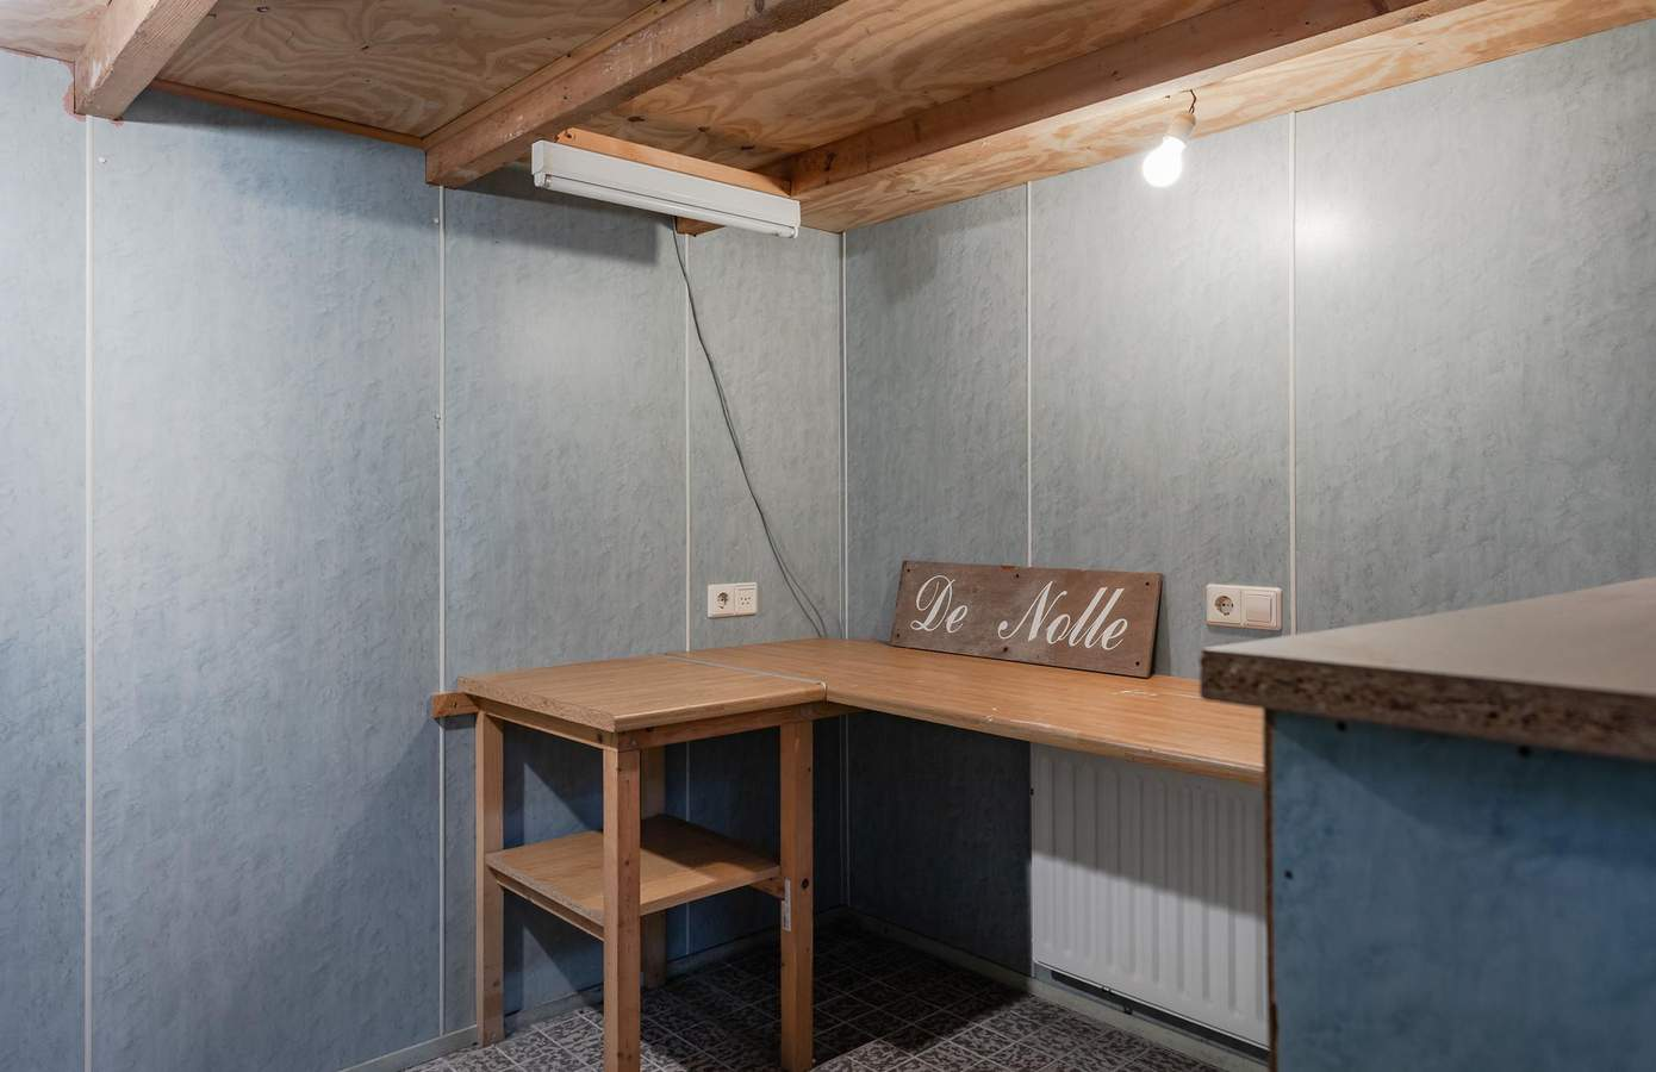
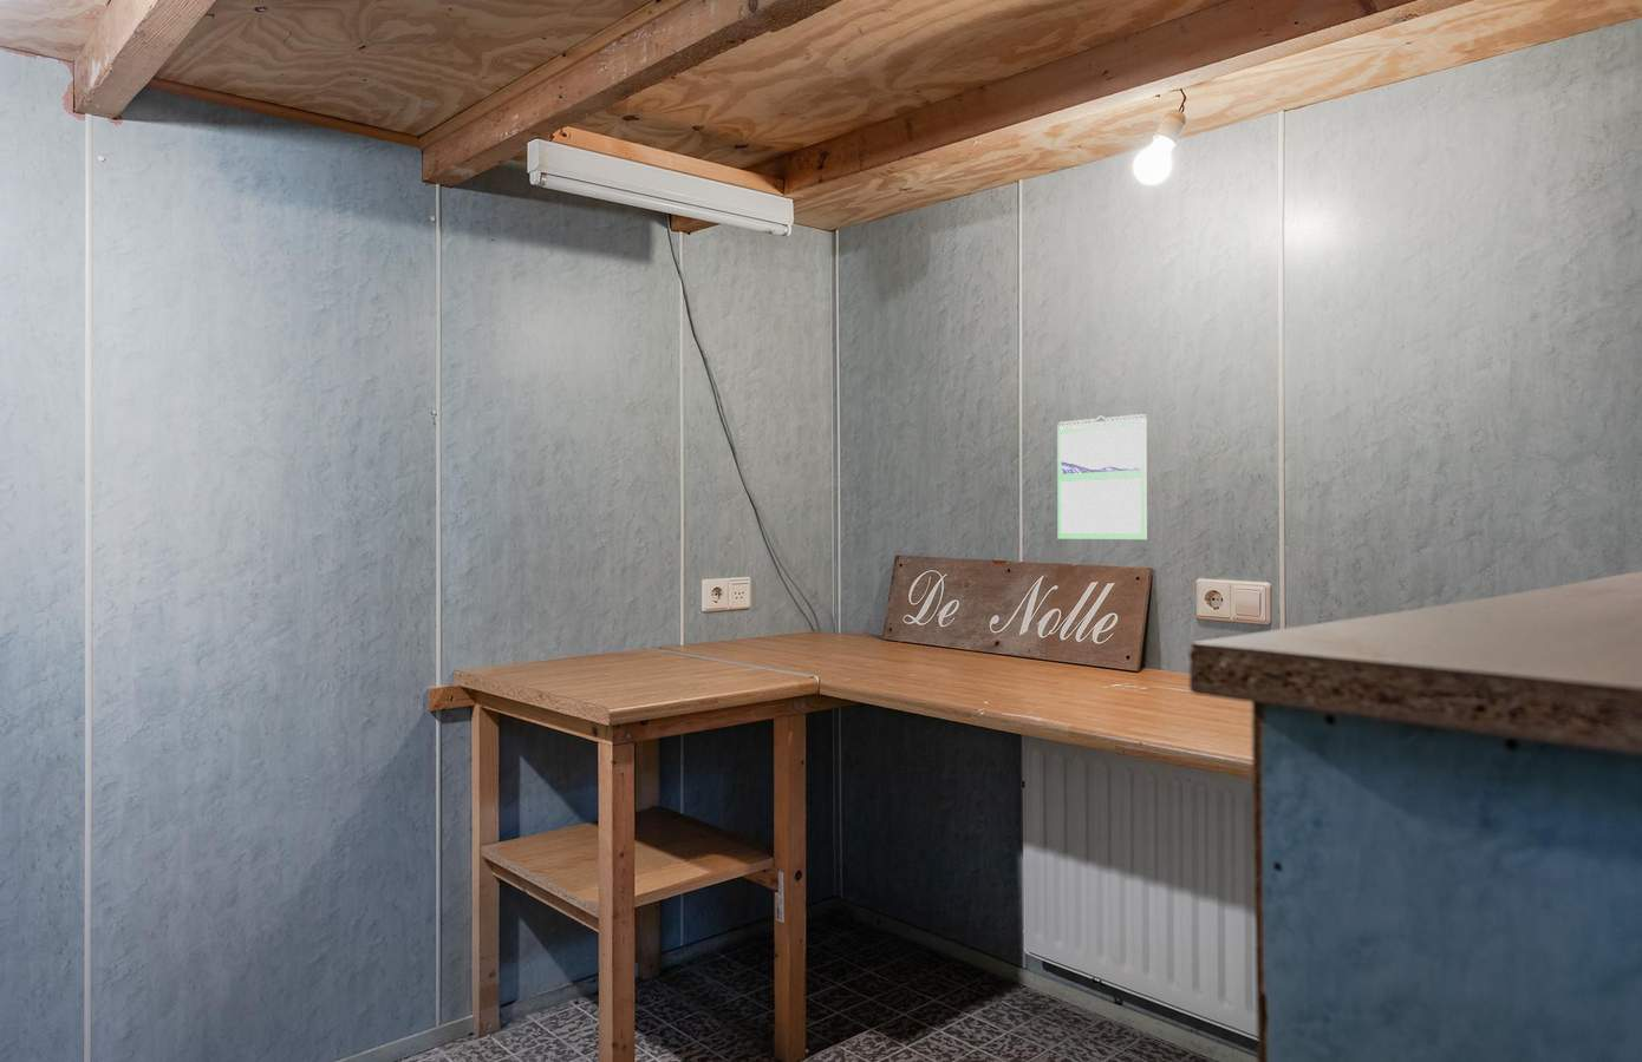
+ calendar (1100, 477)
